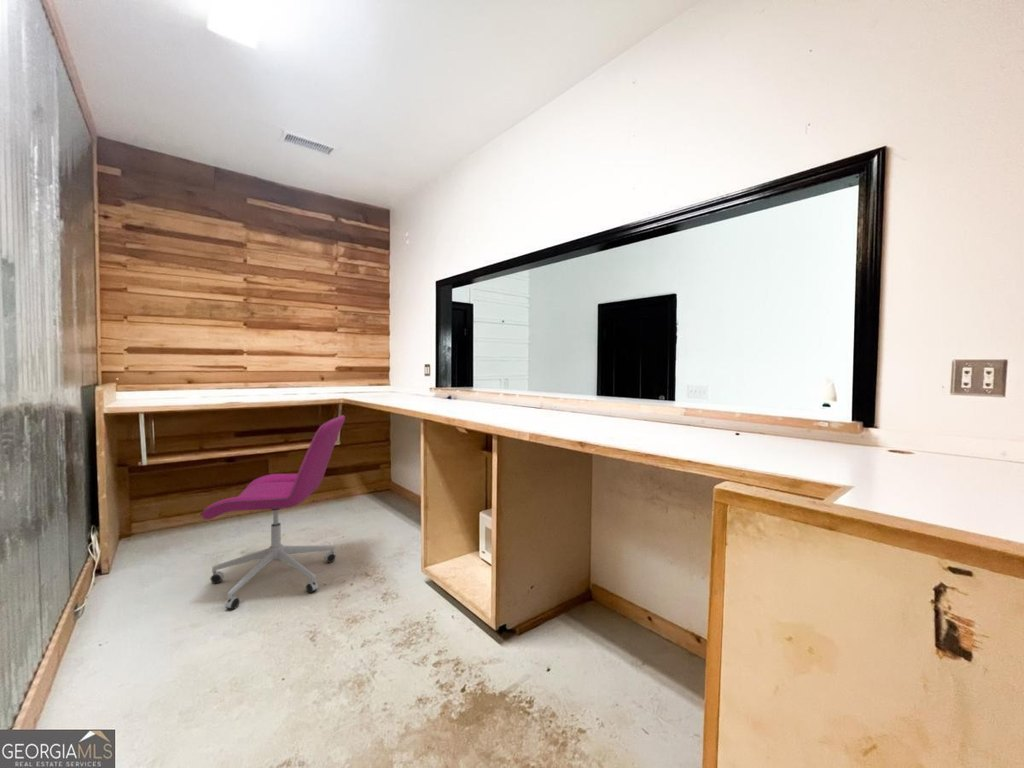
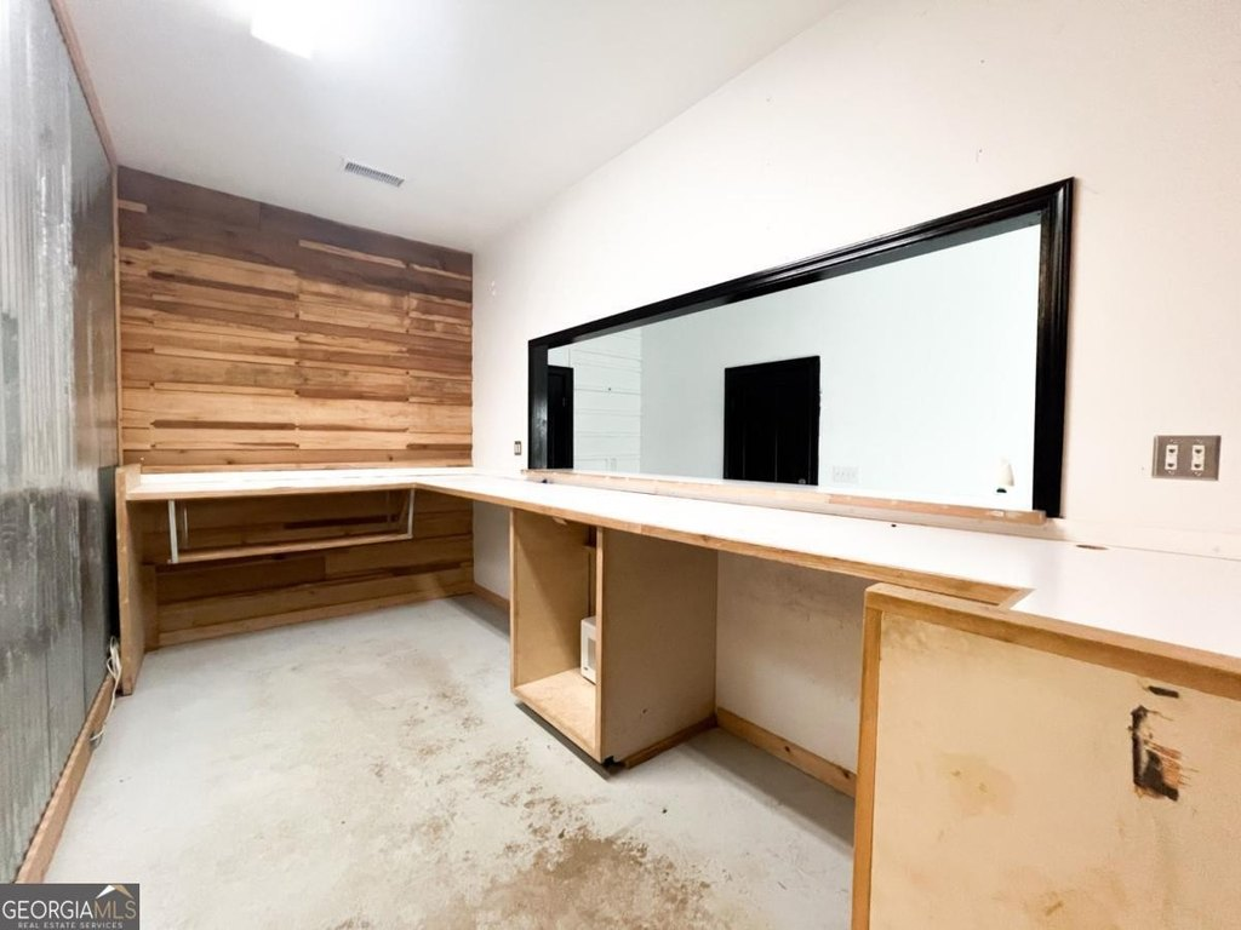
- office chair (277, 498)
